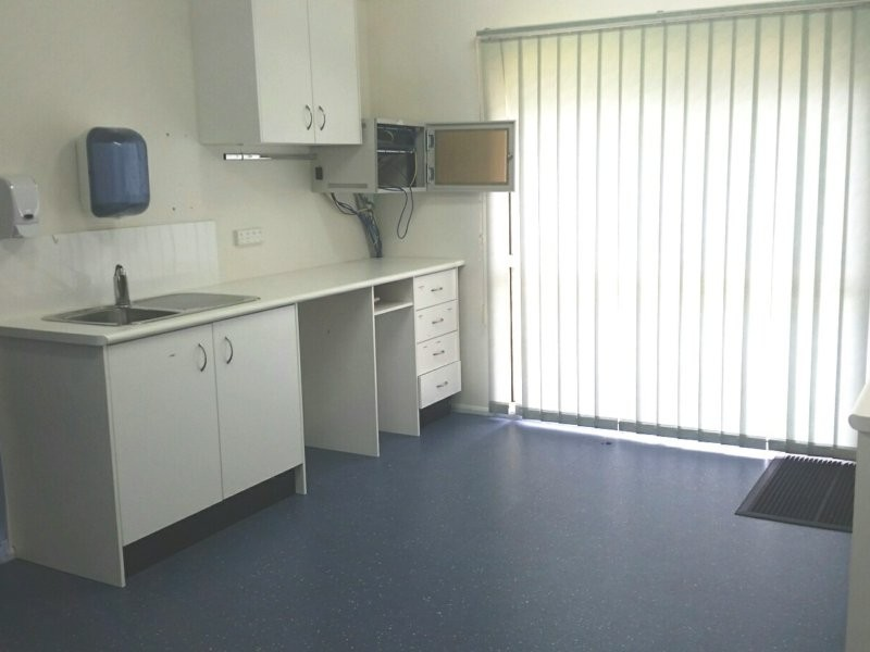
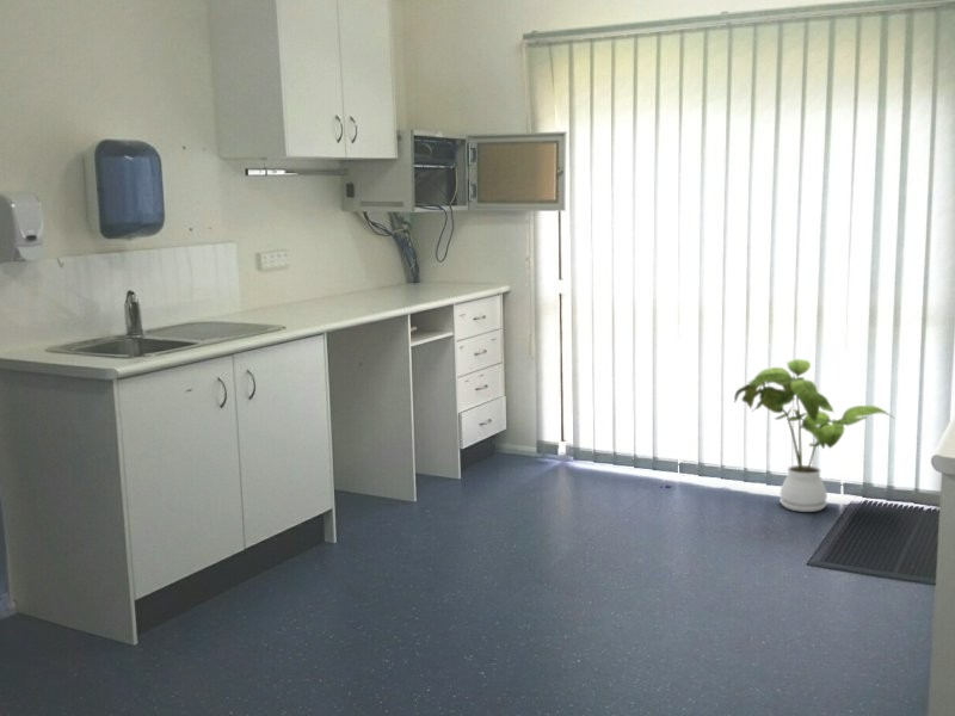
+ house plant (800, 437)
